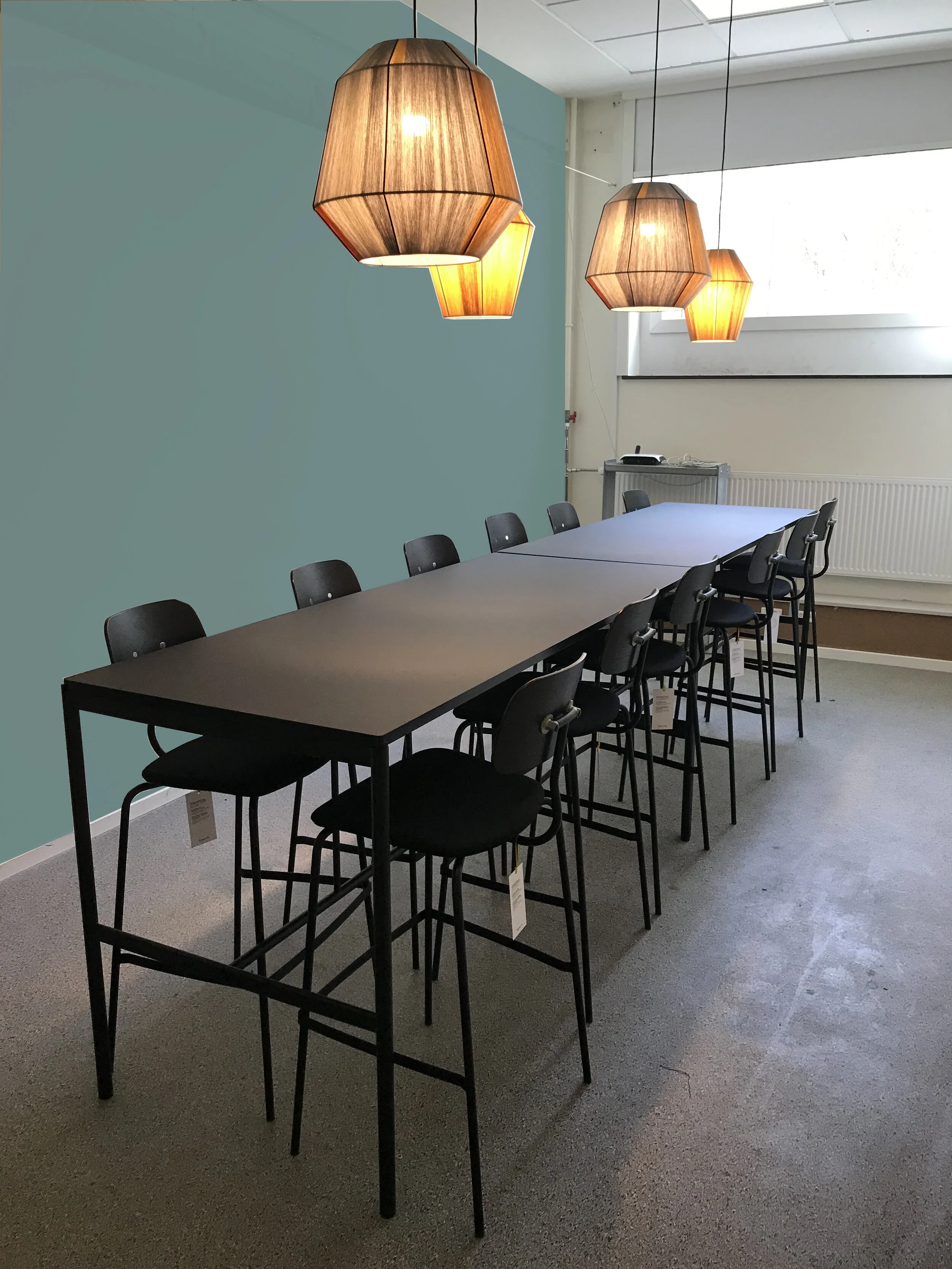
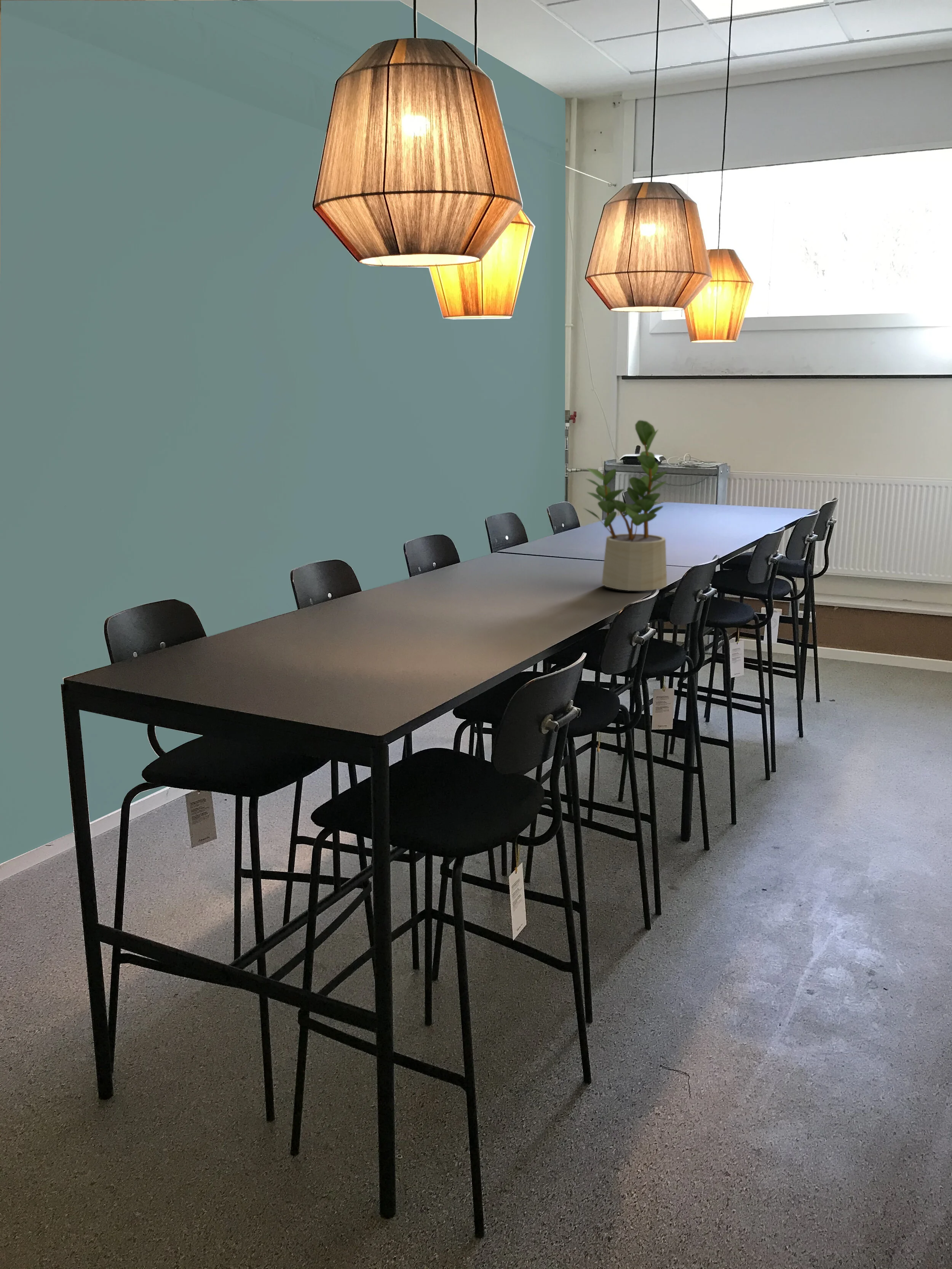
+ potted plant (626, 505)
